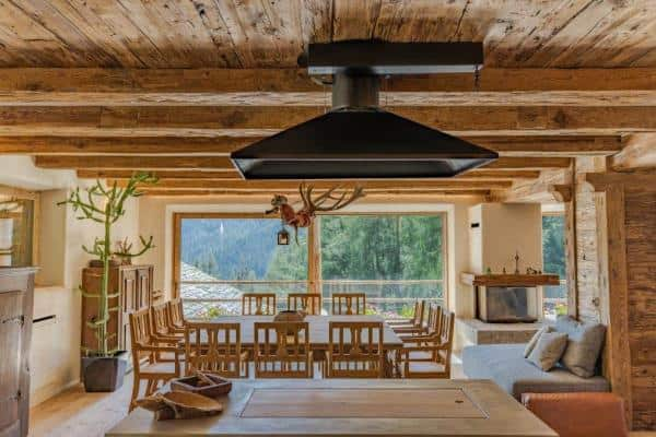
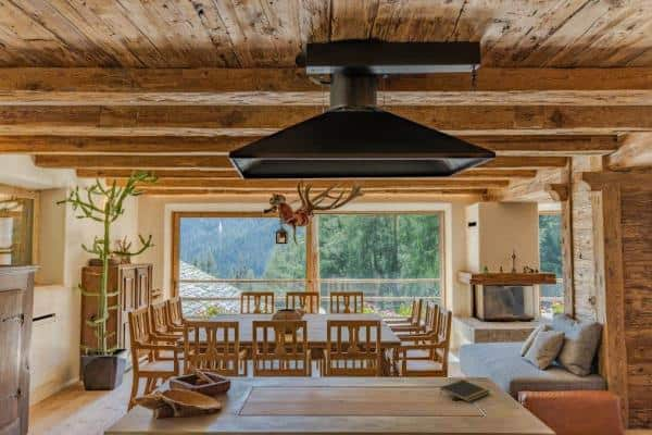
+ notepad (465, 389)
